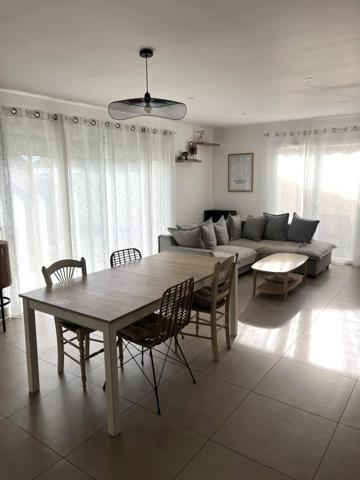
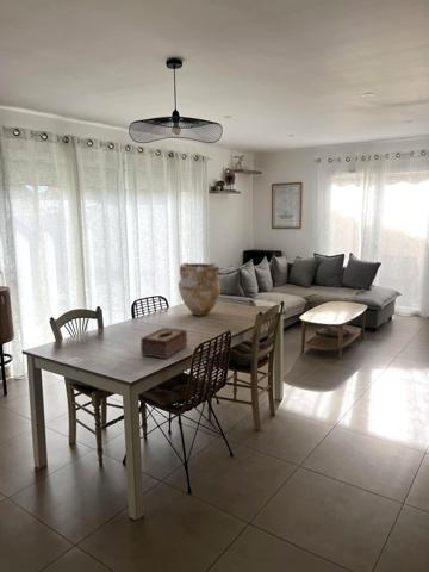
+ tissue box (164, 342)
+ vase (198, 288)
